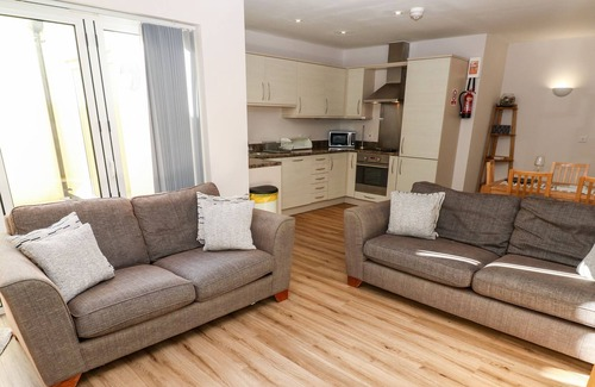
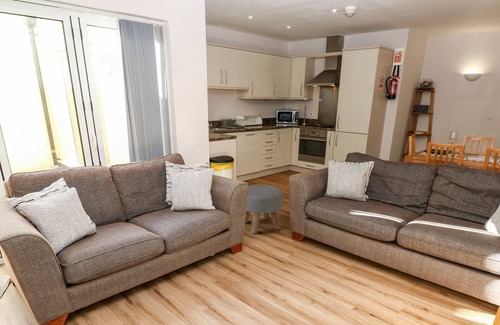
+ ottoman (260, 207)
